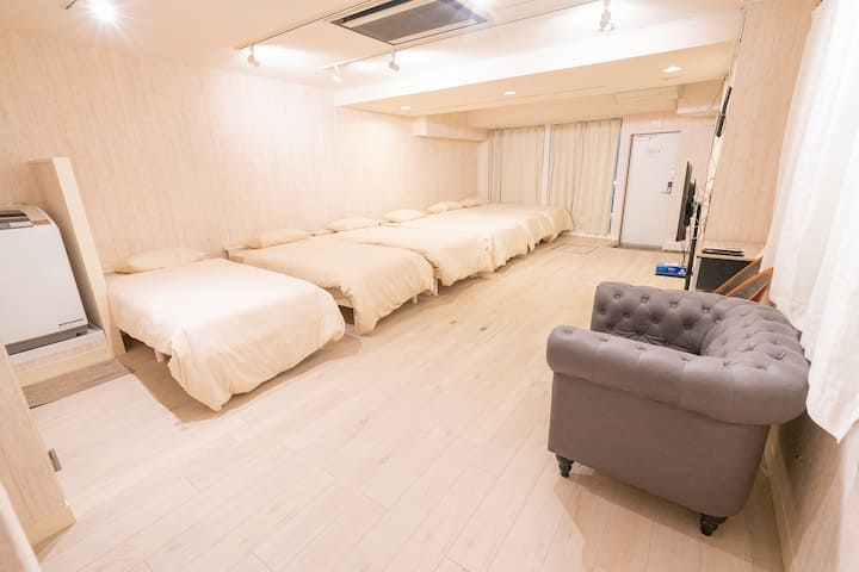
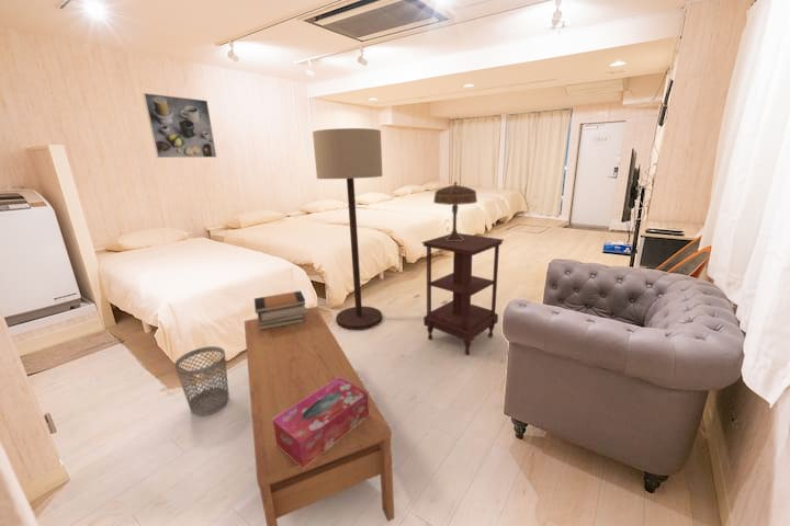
+ book stack (281, 309)
+ wastebasket (205, 381)
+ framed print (182, 127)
+ table lamp (454, 210)
+ tissue box (324, 416)
+ floor lamp (353, 232)
+ side table (461, 290)
+ coffee table (302, 397)
